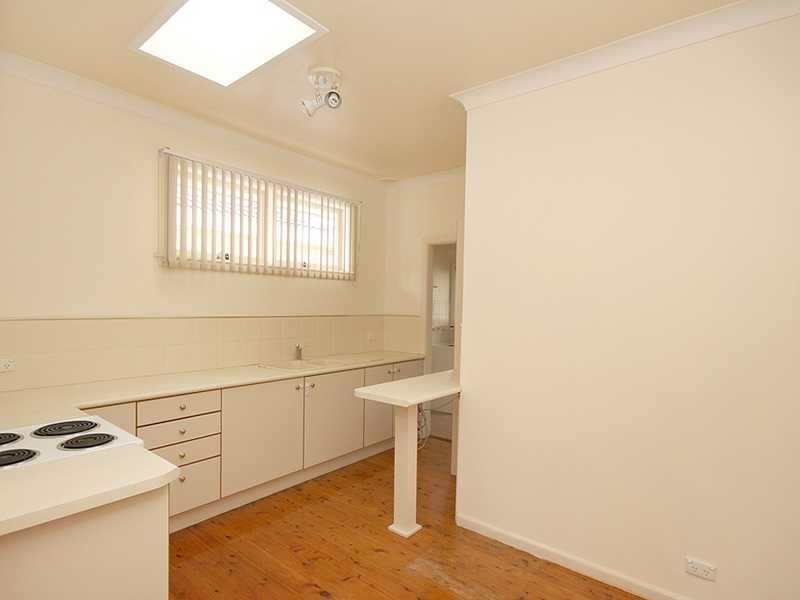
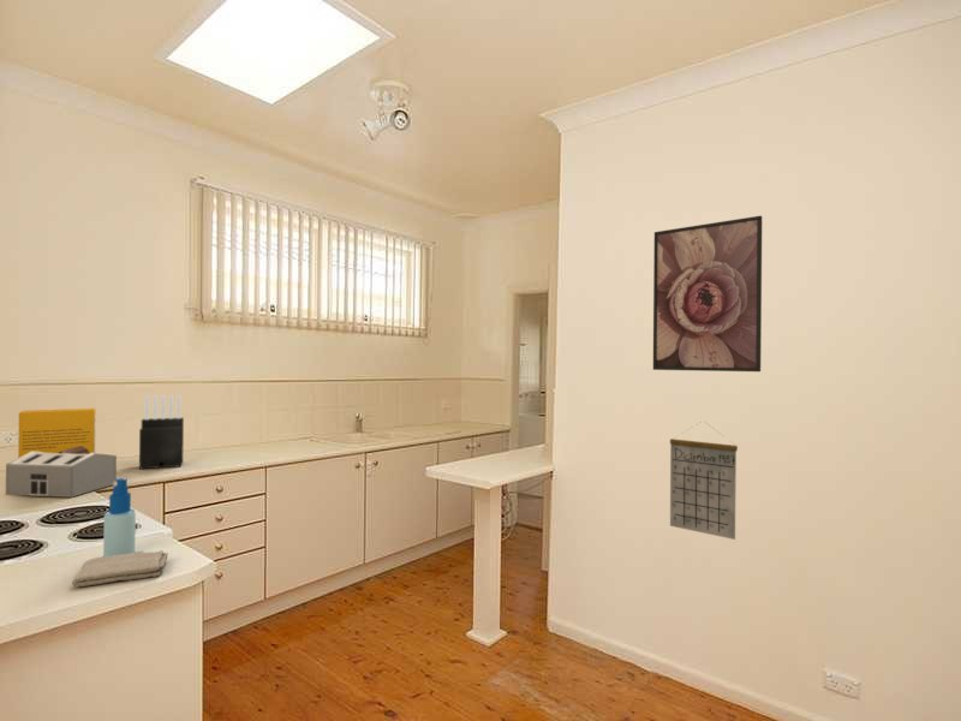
+ cereal box (58, 443)
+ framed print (704, 297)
+ washcloth (123, 566)
+ toaster (62, 471)
+ knife block (161, 430)
+ calendar (702, 476)
+ spray bottle (119, 516)
